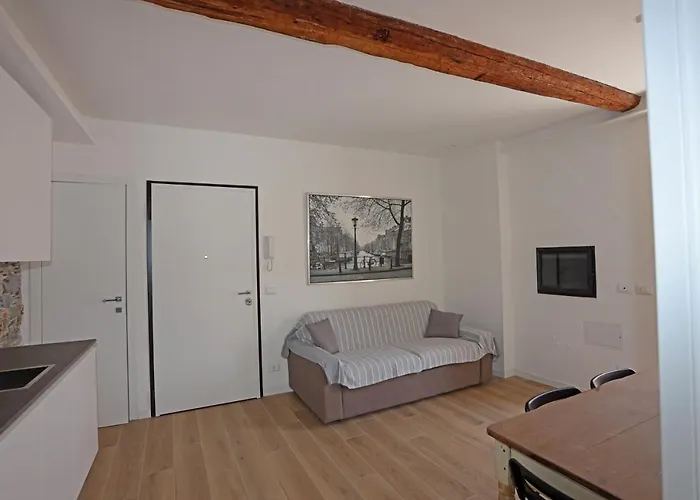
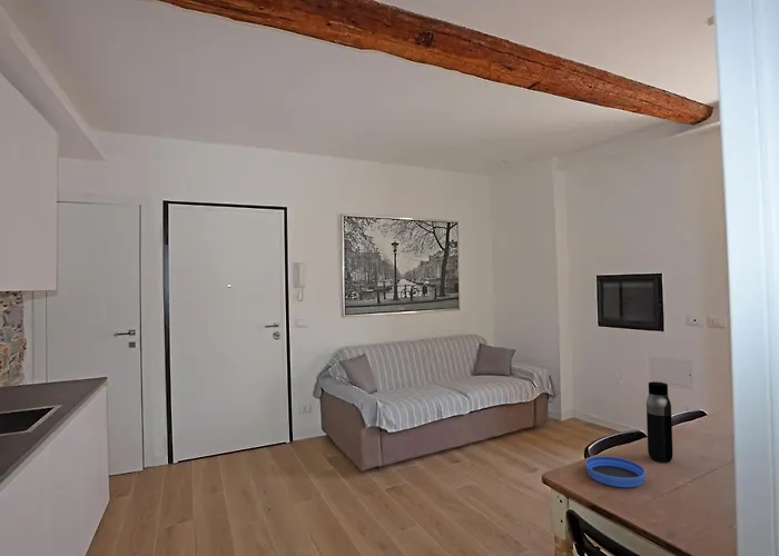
+ bowl (614, 471)
+ water bottle (659, 420)
